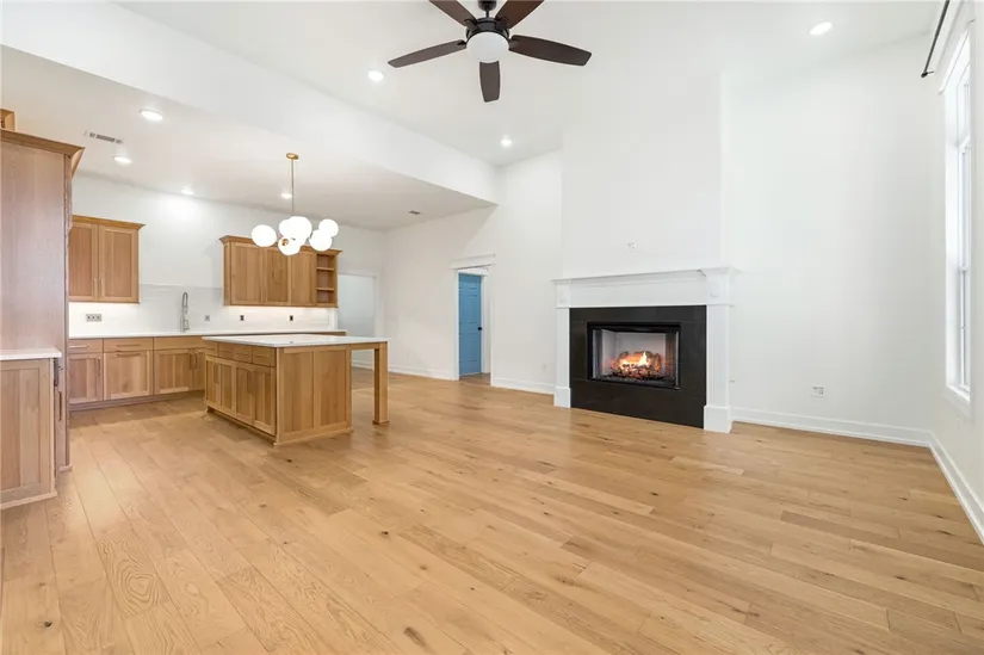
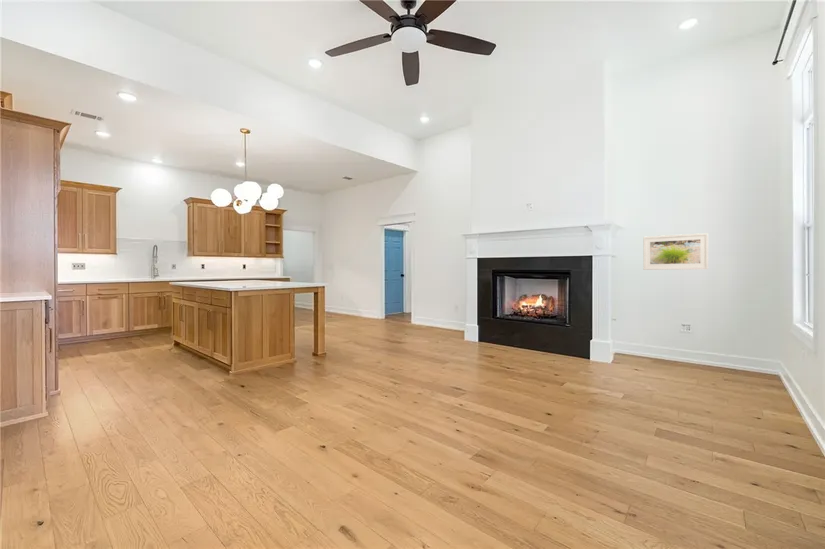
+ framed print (674, 252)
